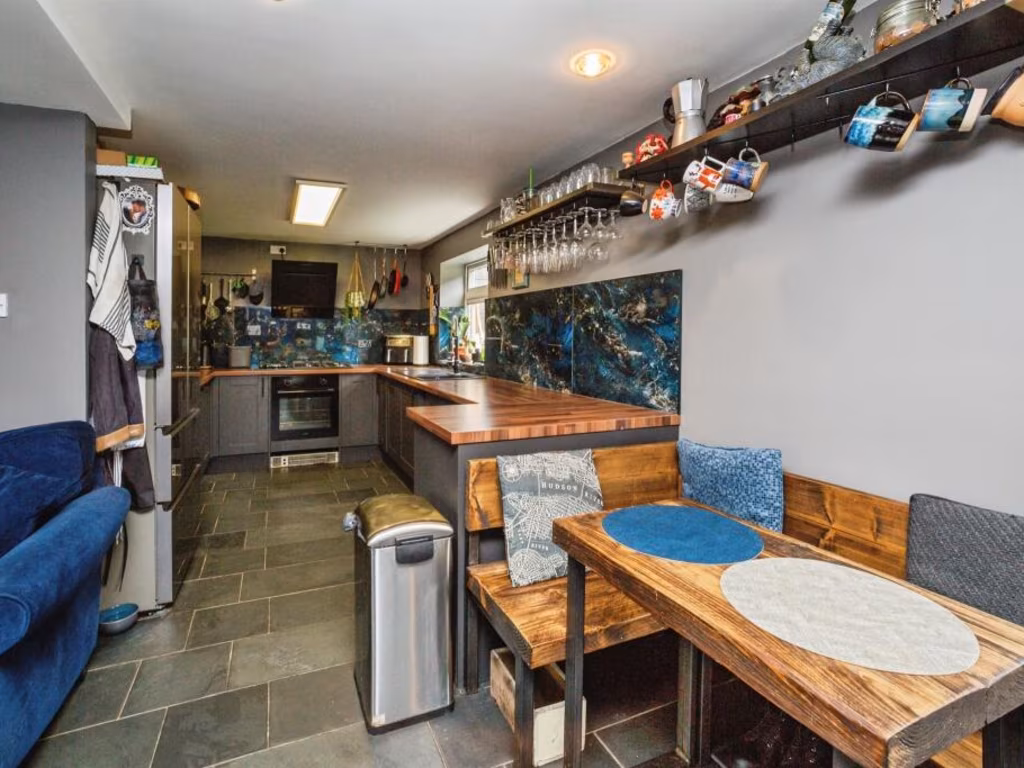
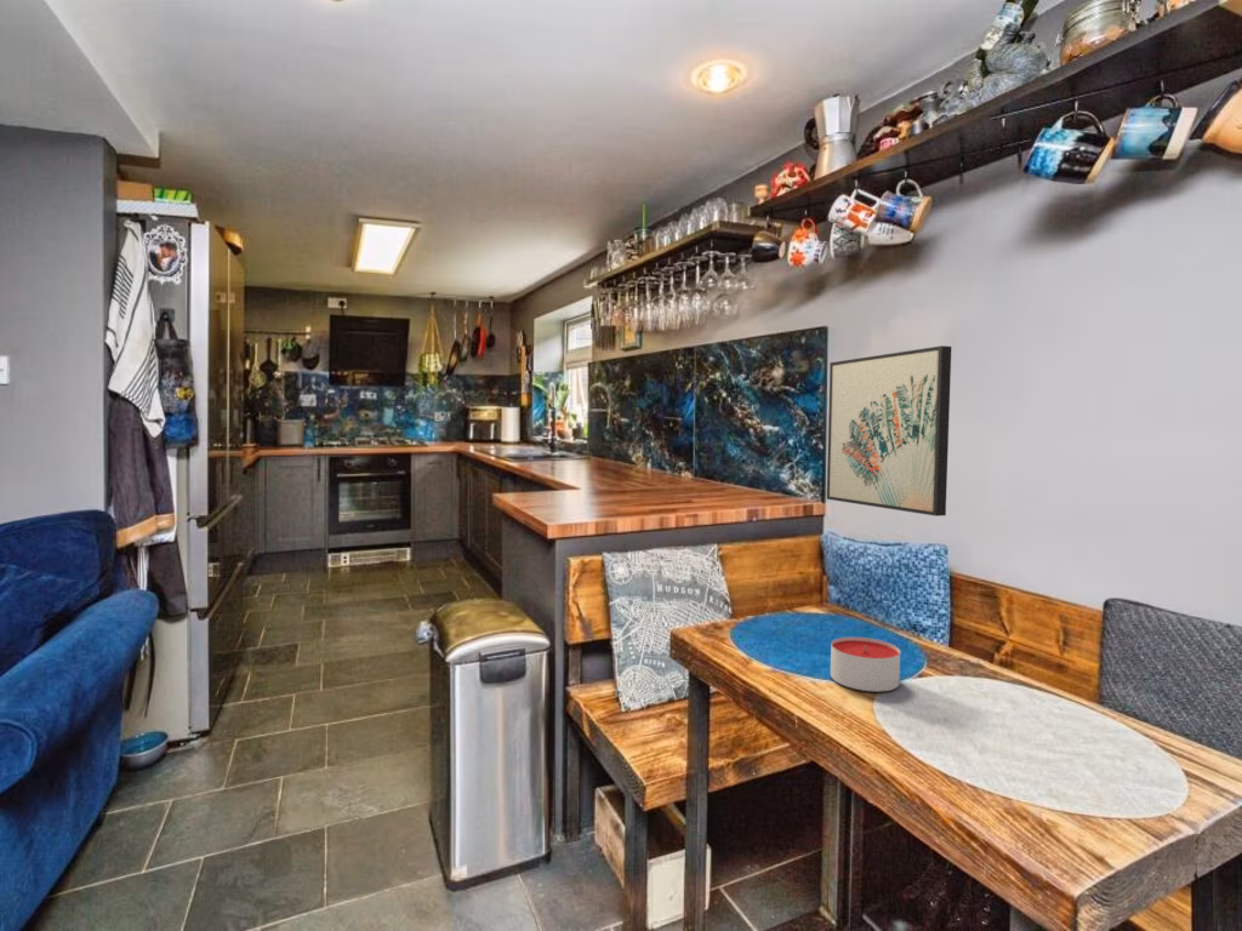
+ candle (864, 662)
+ wall art (882, 430)
